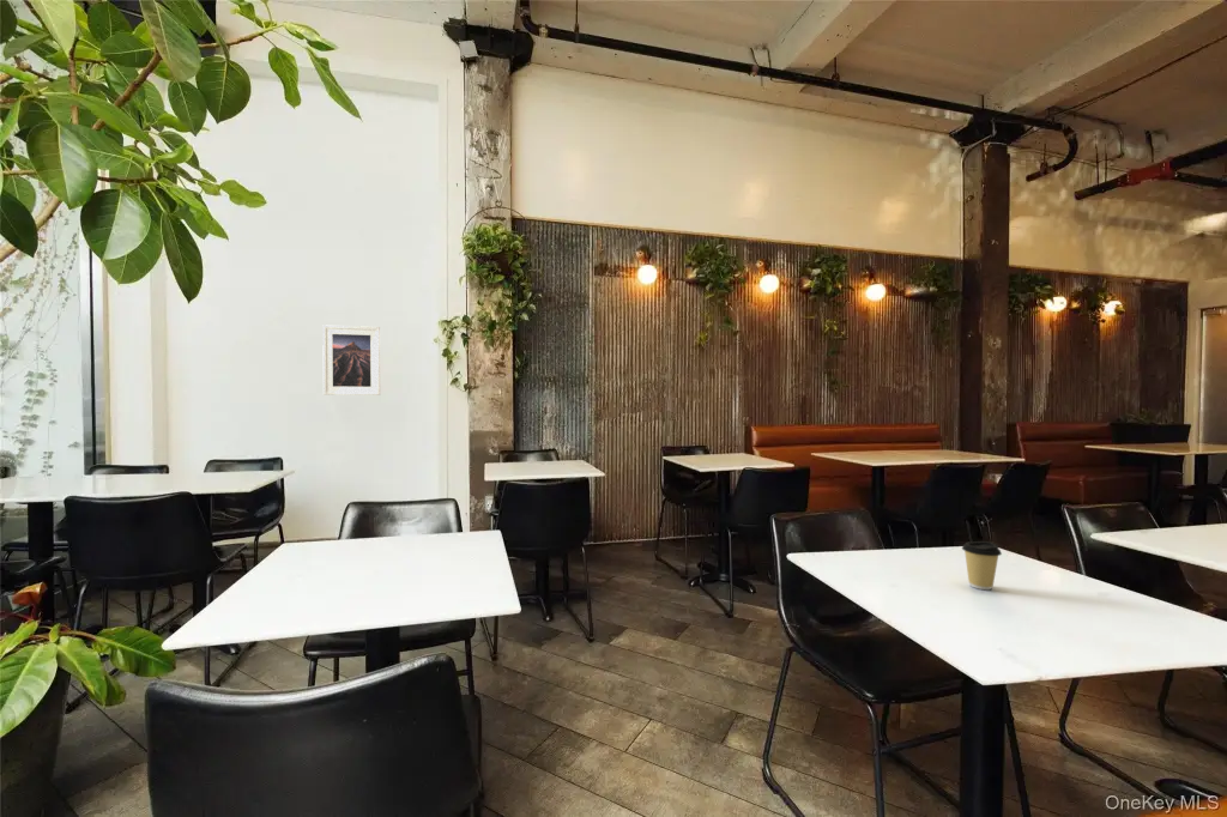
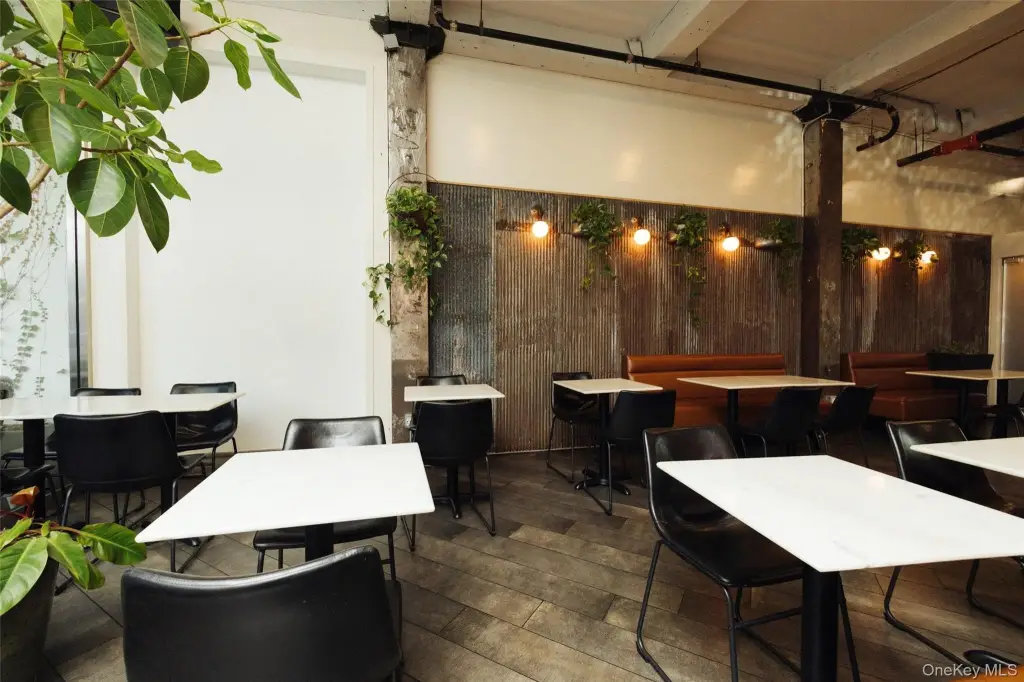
- coffee cup (980, 564)
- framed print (351, 361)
